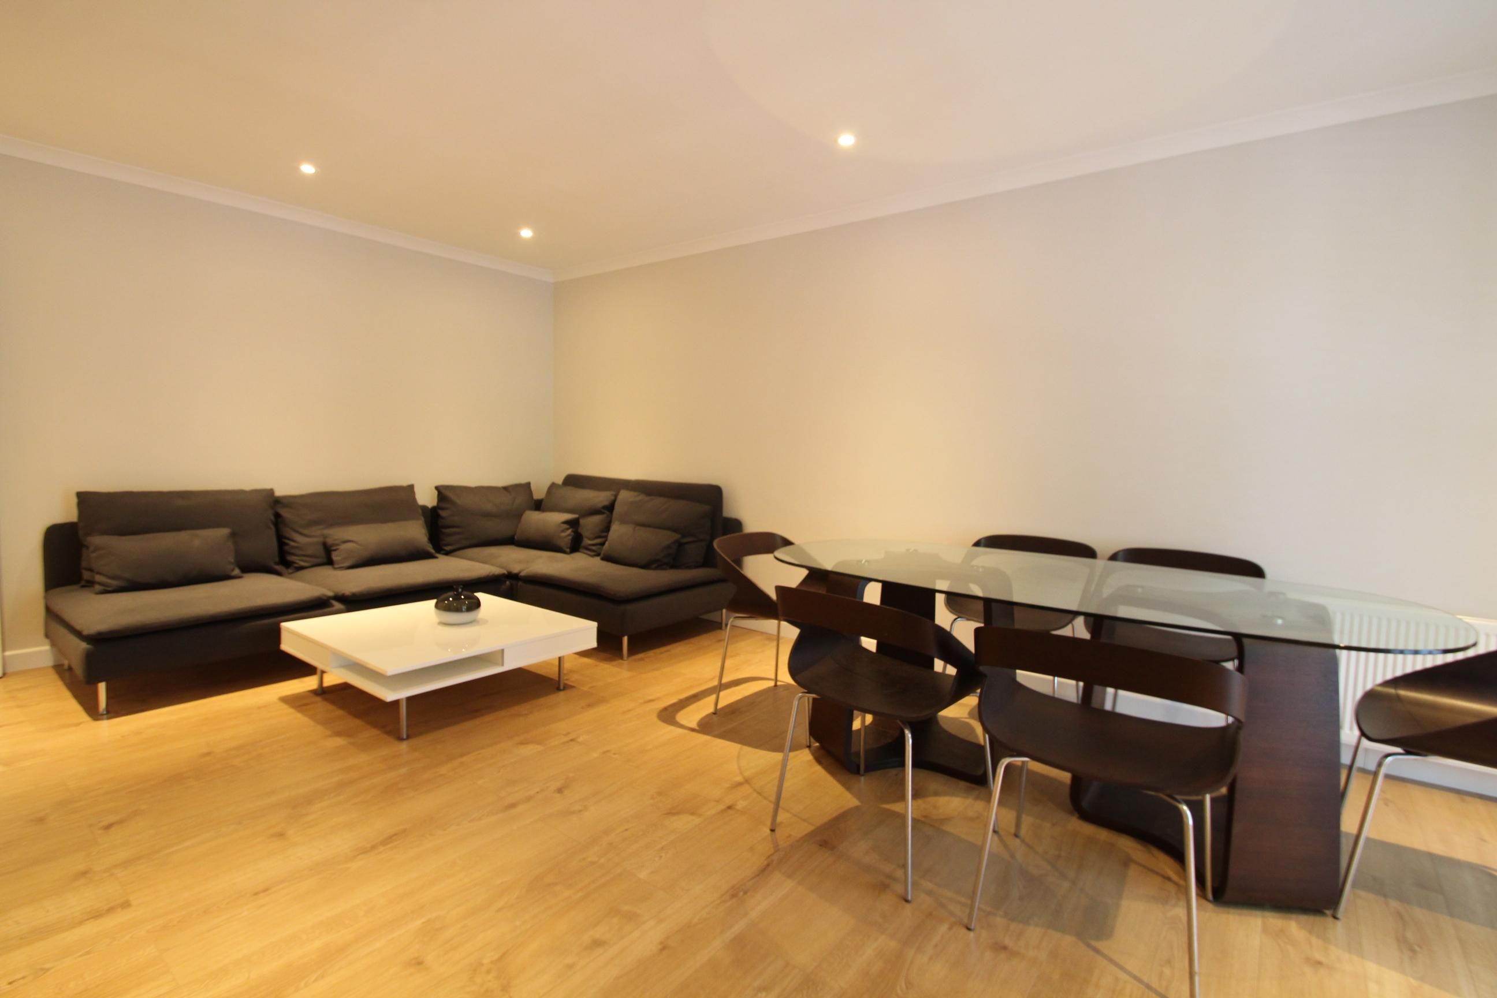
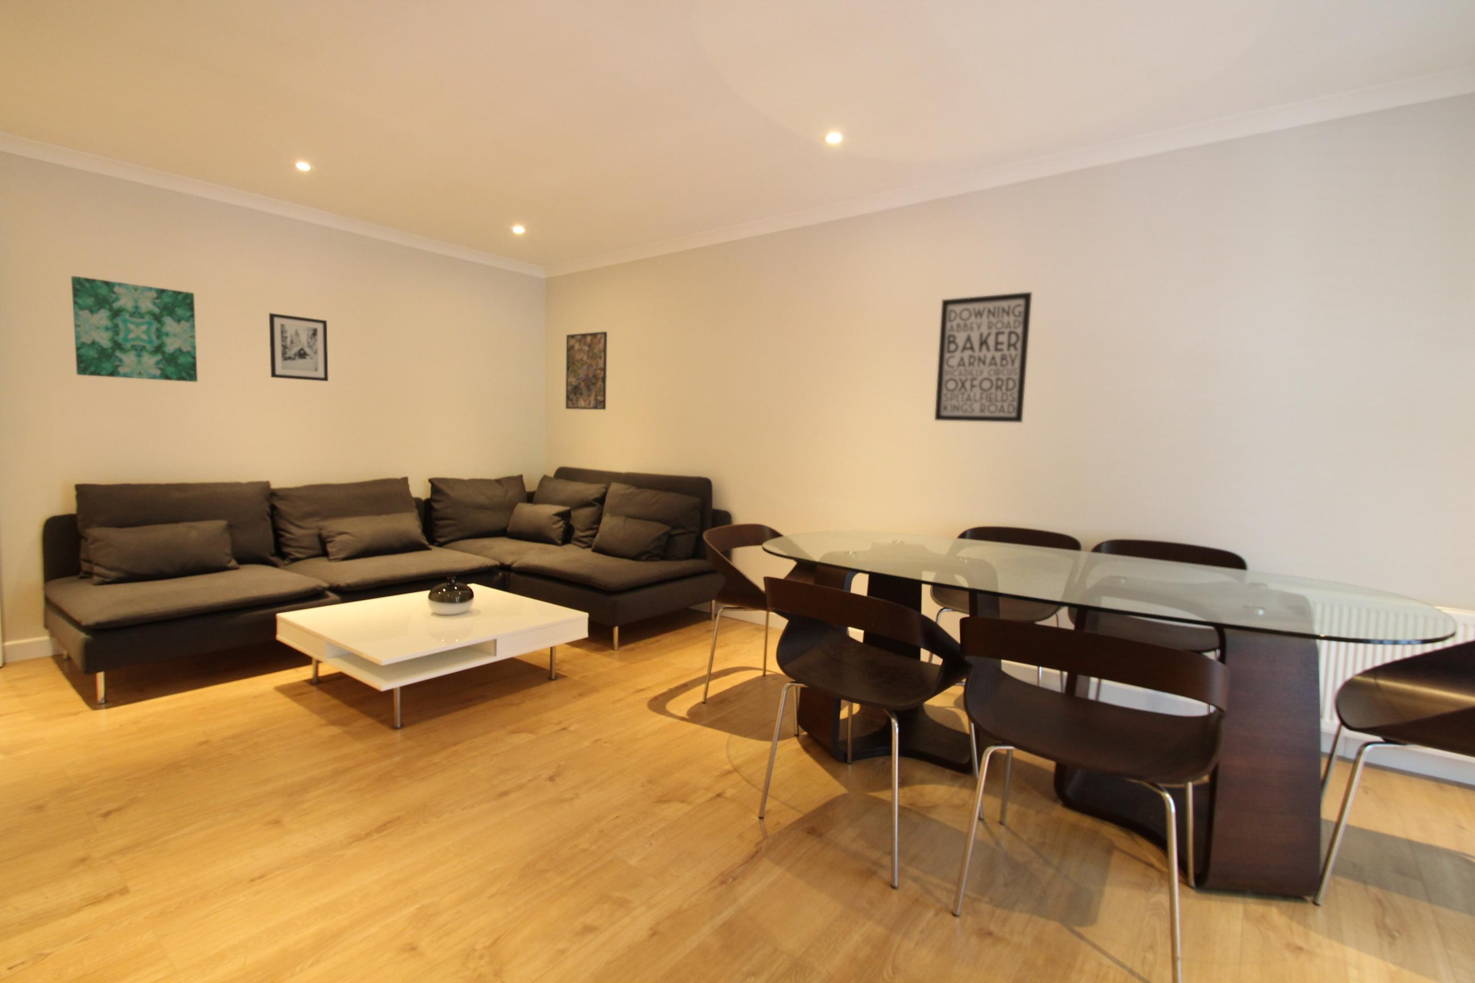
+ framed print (586, 372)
+ wall art (137, 332)
+ wall art (980, 359)
+ wall art (300, 348)
